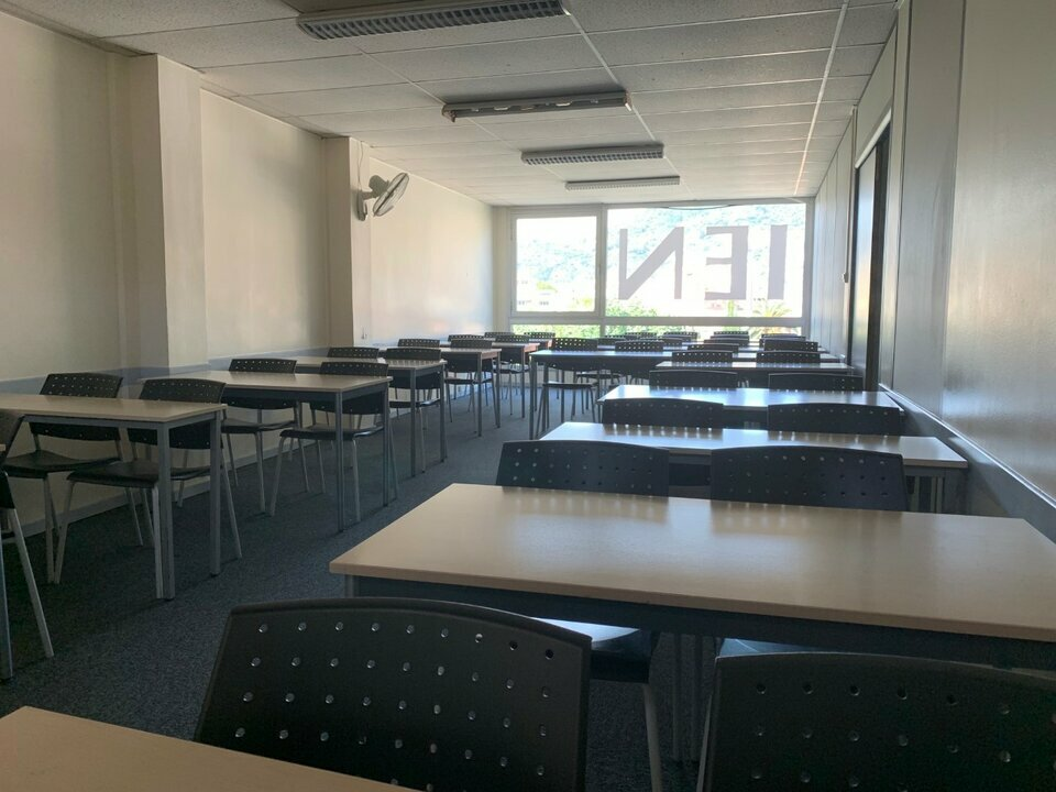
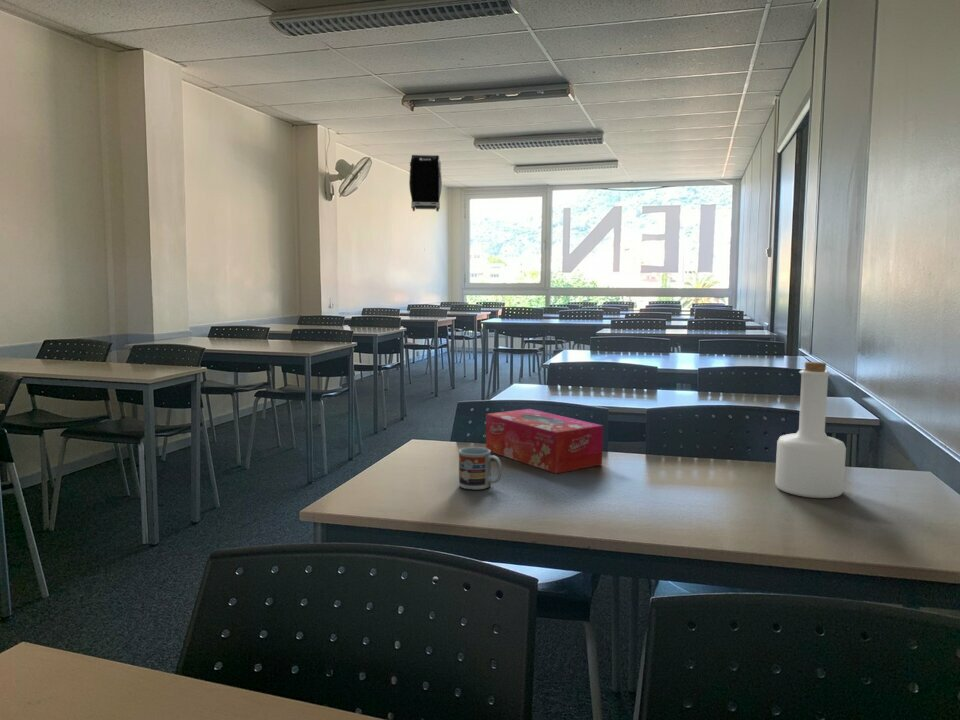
+ luggage (425, 182)
+ cup (480, 468)
+ bottle (811, 426)
+ tissue box (541, 438)
